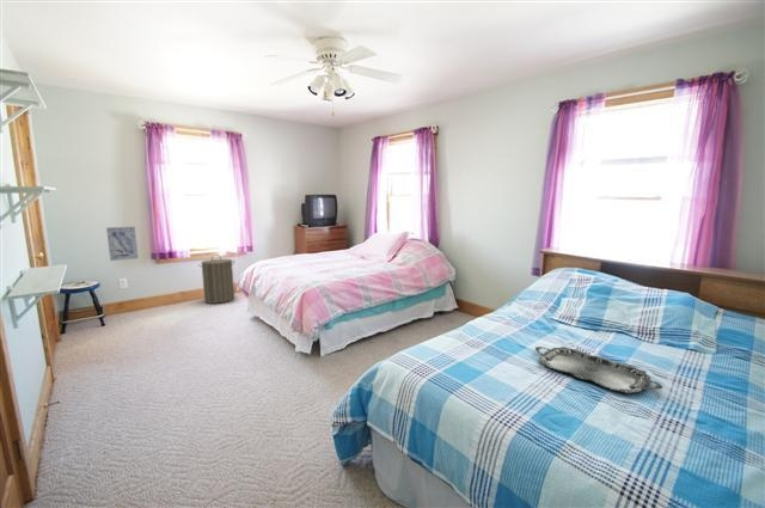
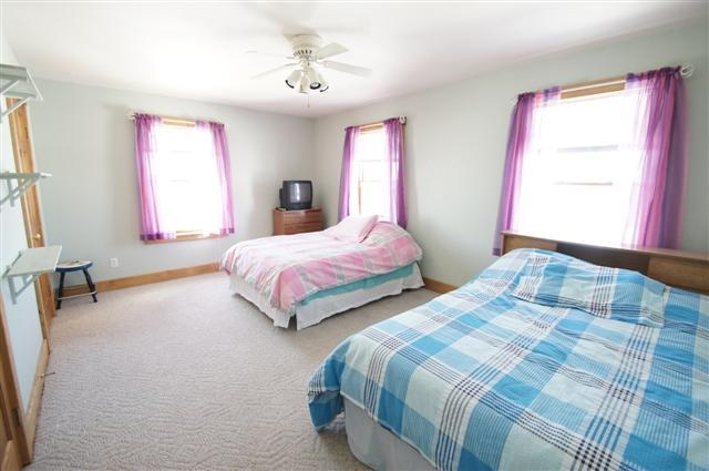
- laundry hamper (218, 277)
- wall art (122, 243)
- serving tray (590, 367)
